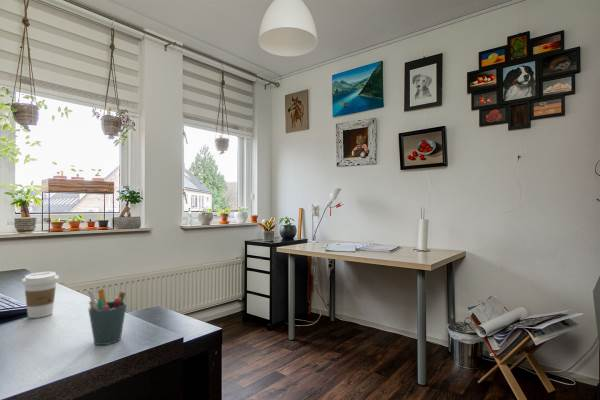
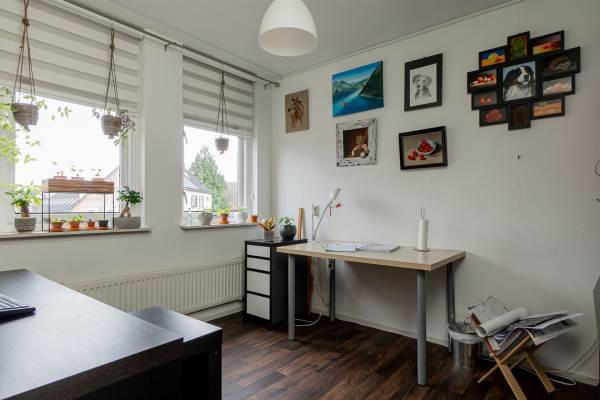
- coffee cup (40, 294)
- pen holder (107, 313)
